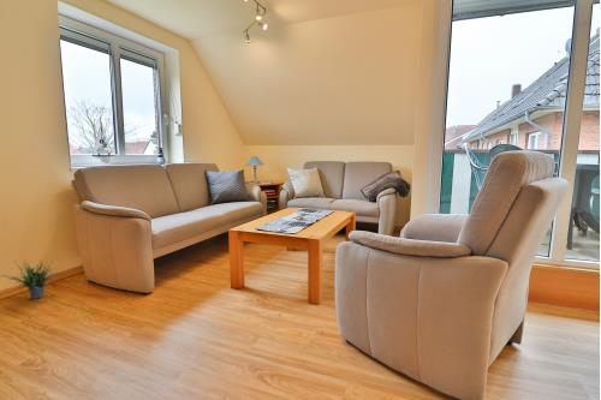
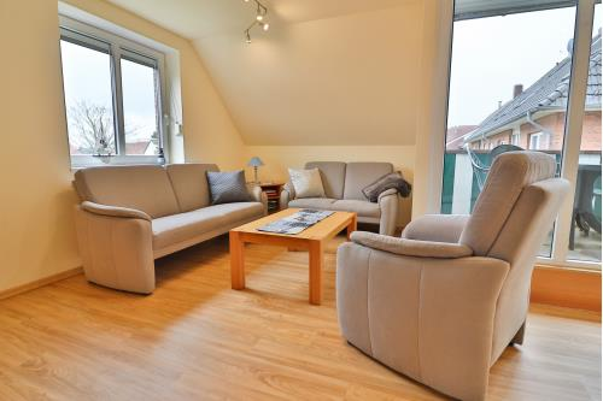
- potted plant (32, 275)
